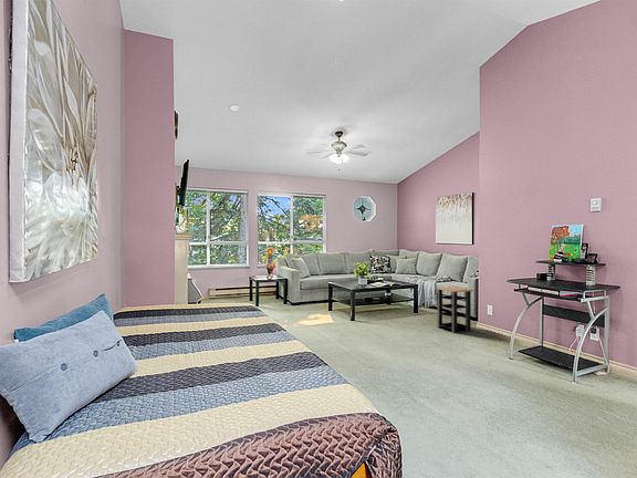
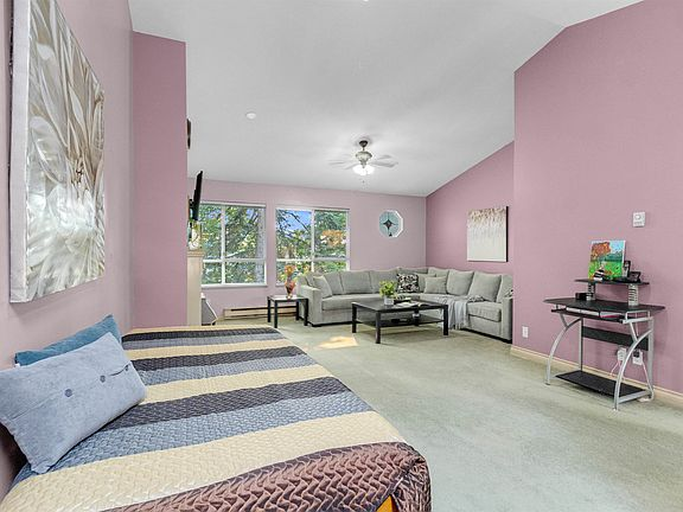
- side table (453, 309)
